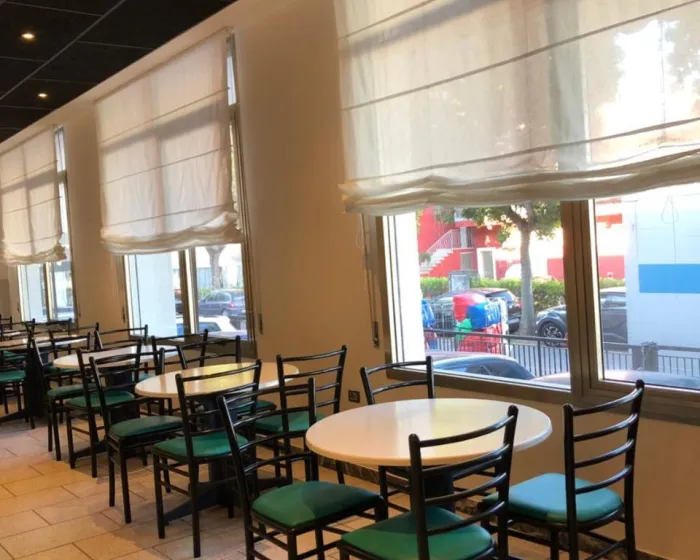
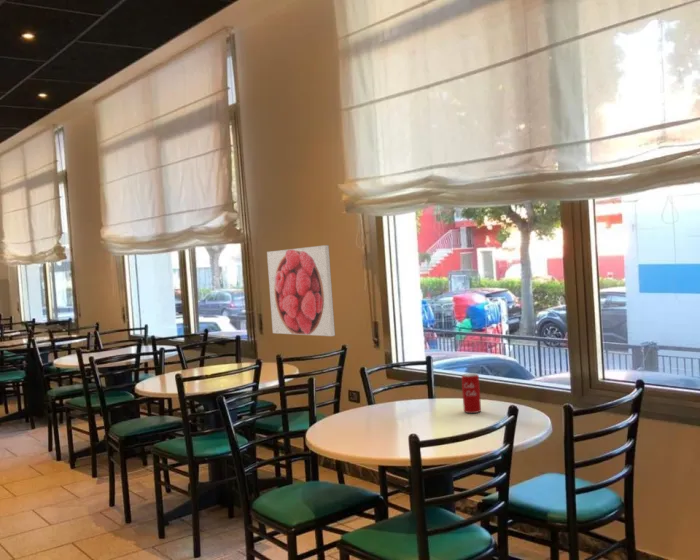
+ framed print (299, 291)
+ beverage can (471, 392)
